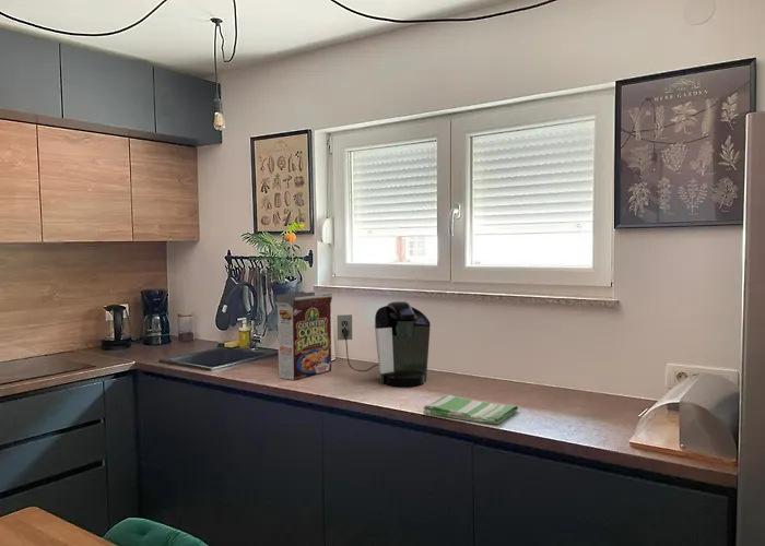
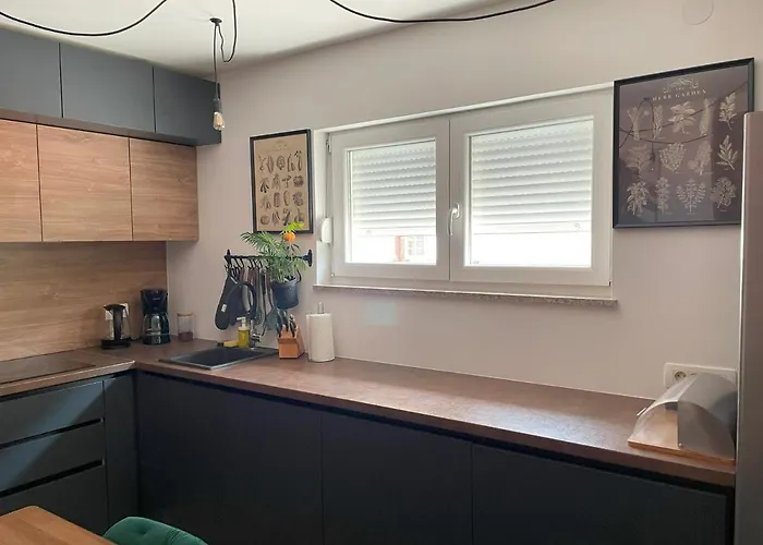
- cereal box (304, 333)
- coffee maker (386, 342)
- dish towel (470, 407)
